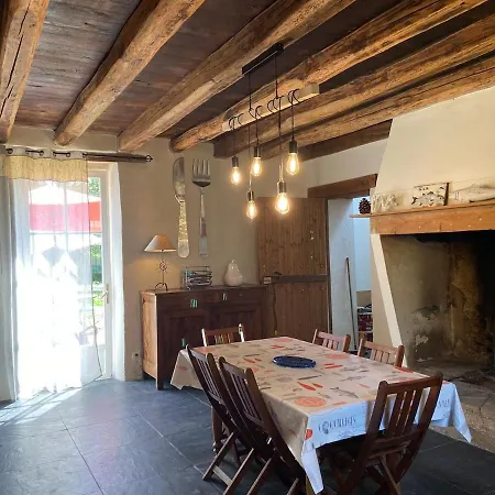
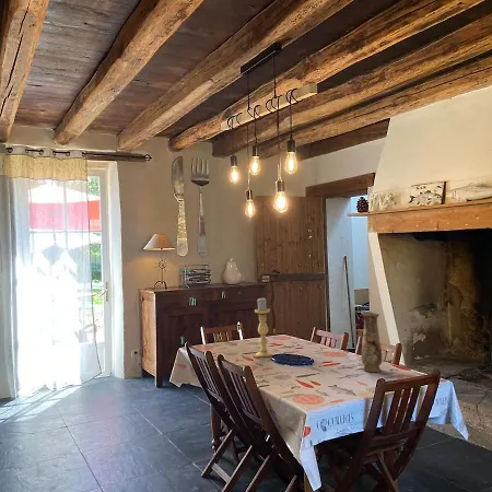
+ candle holder (262, 326)
+ vase (371, 341)
